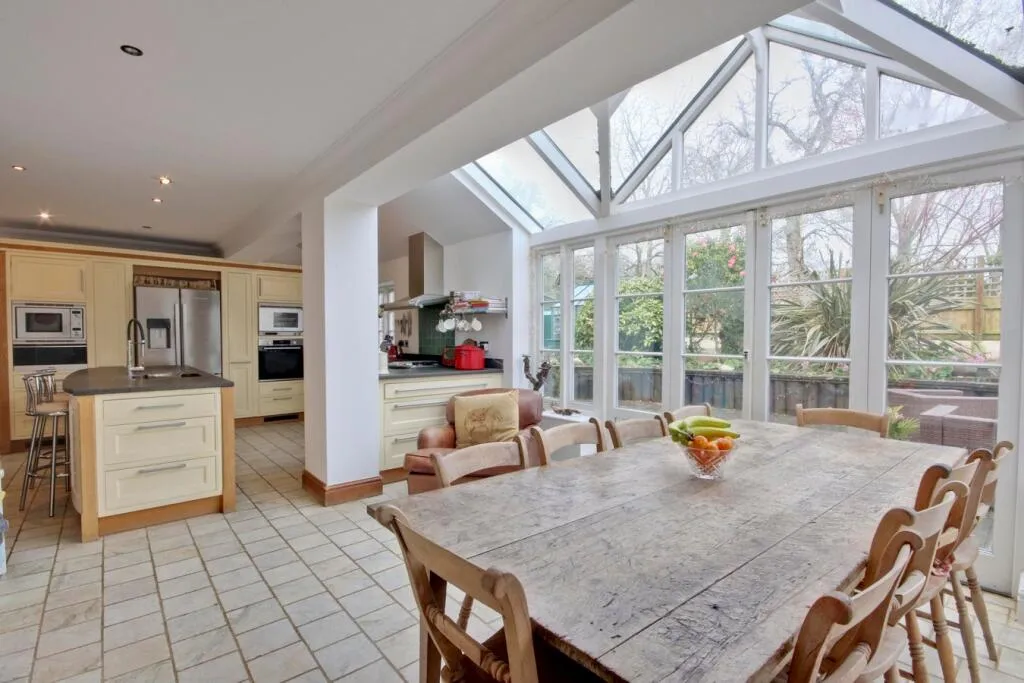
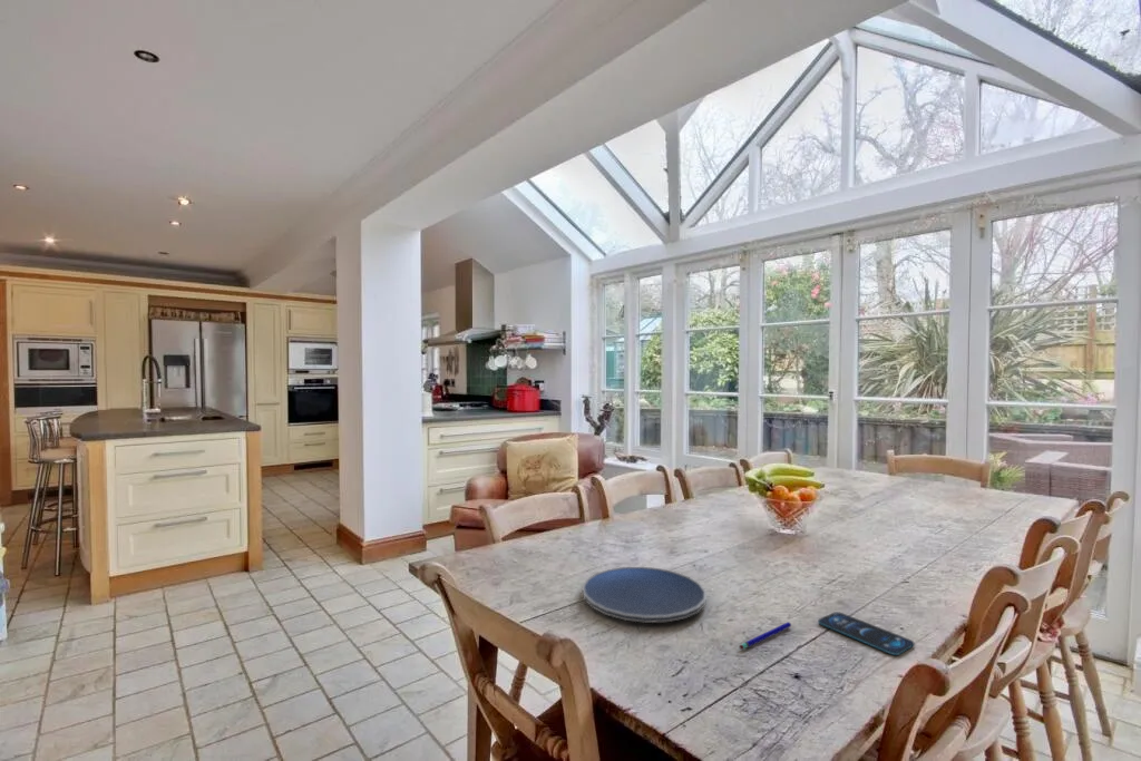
+ smartphone (864, 632)
+ pen (765, 635)
+ plate (643, 593)
